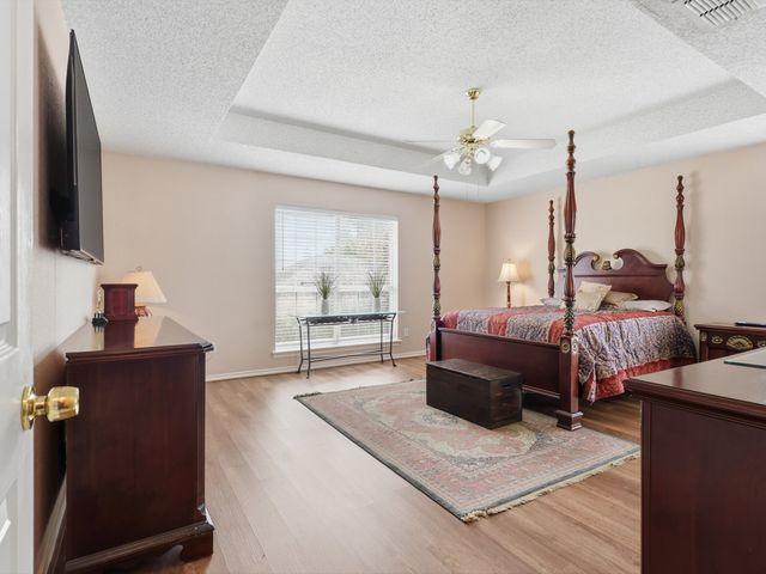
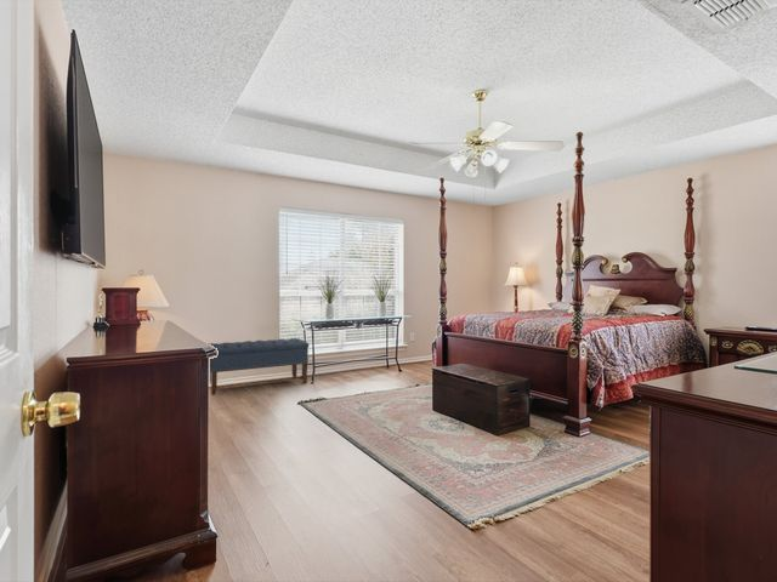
+ bench (257, 363)
